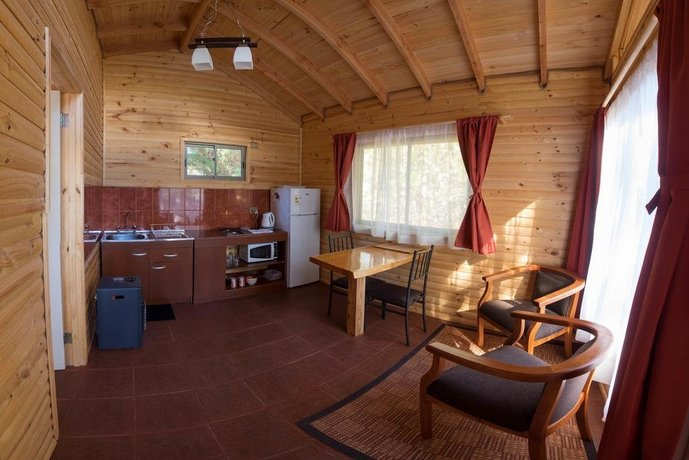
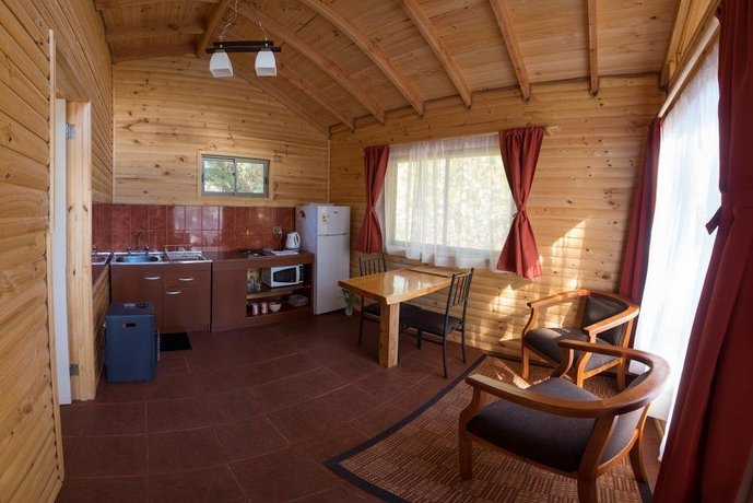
+ potted plant (348, 297)
